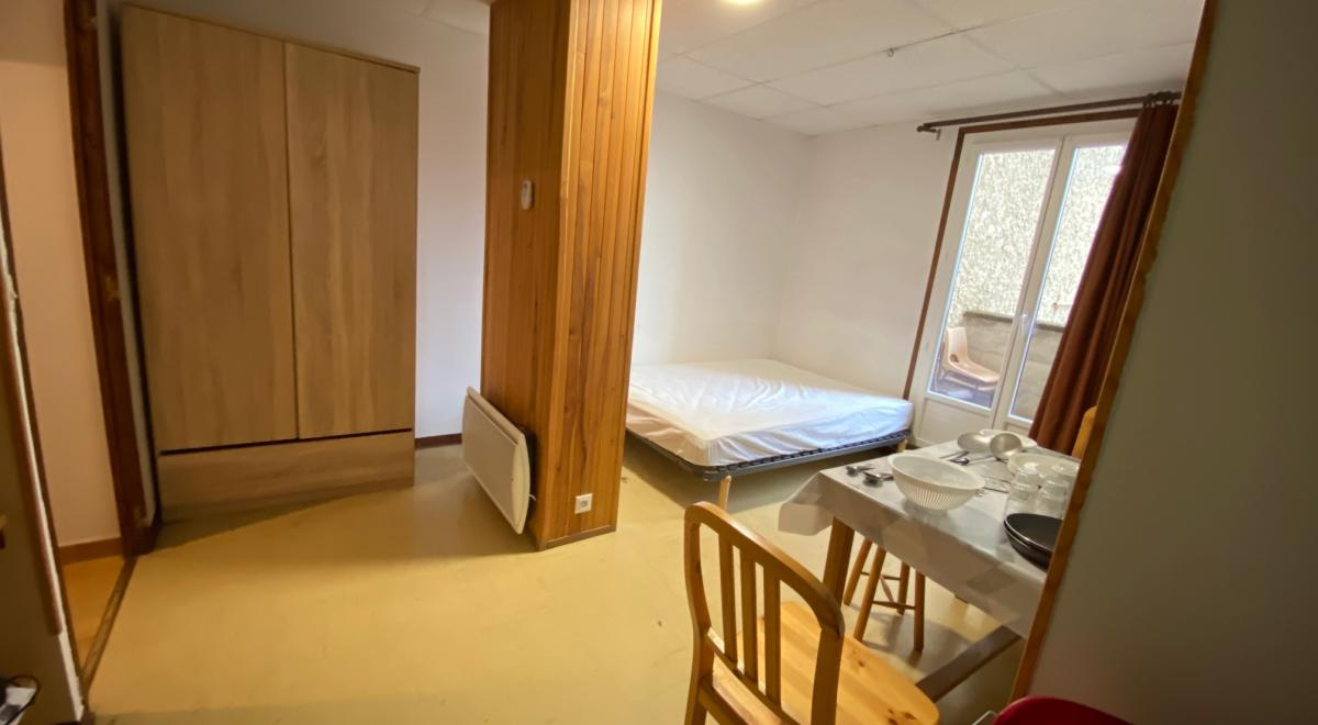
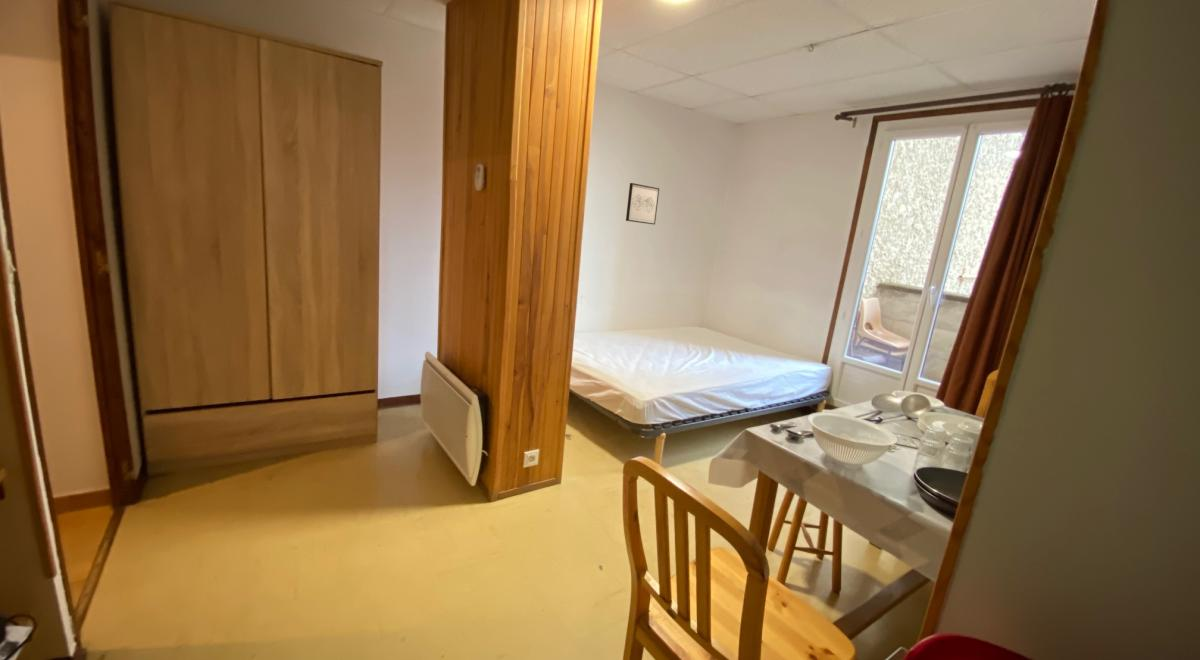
+ wall art (642, 204)
